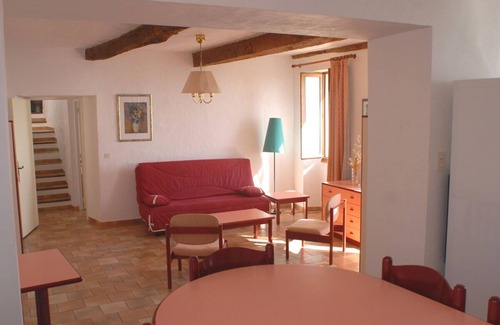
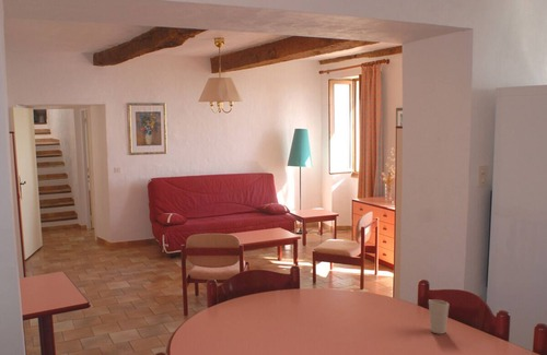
+ cup (438, 316)
